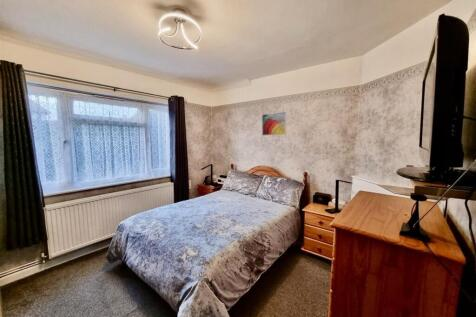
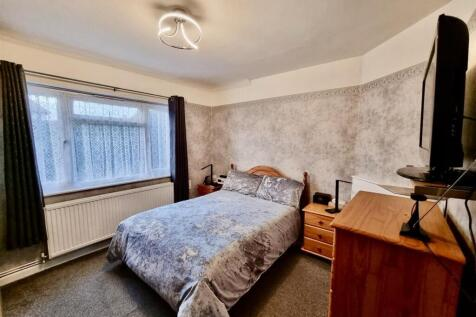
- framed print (273, 124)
